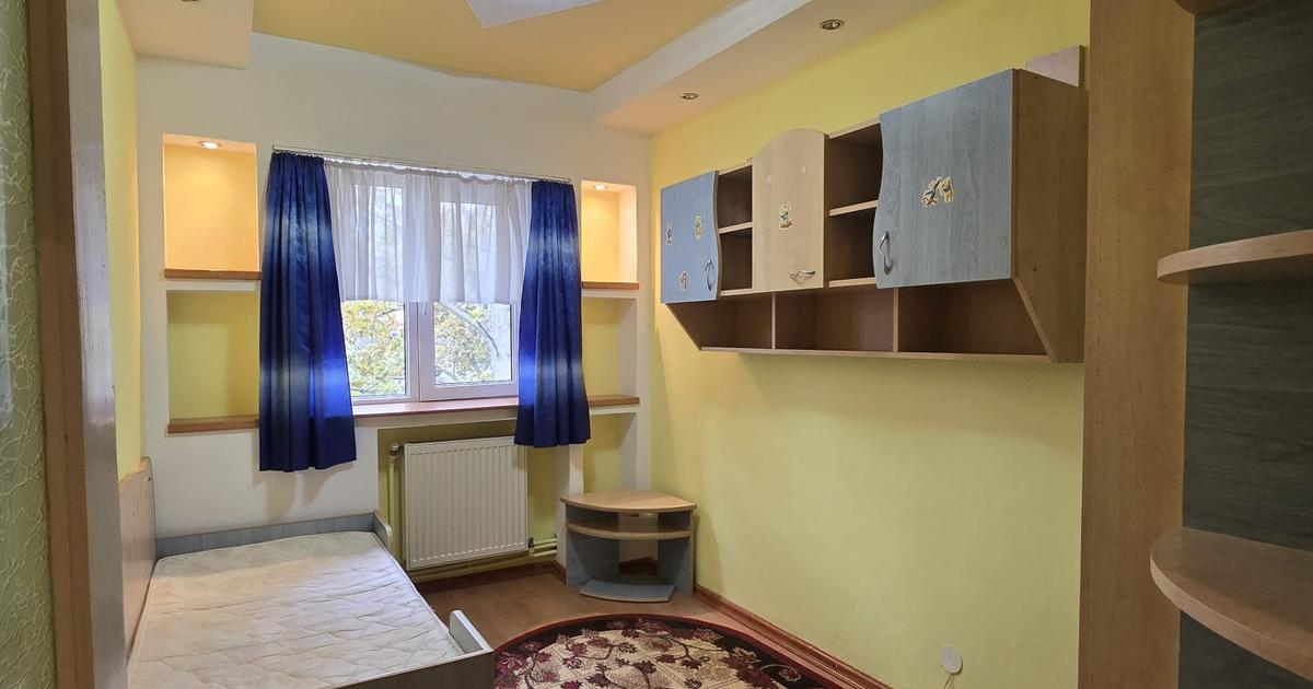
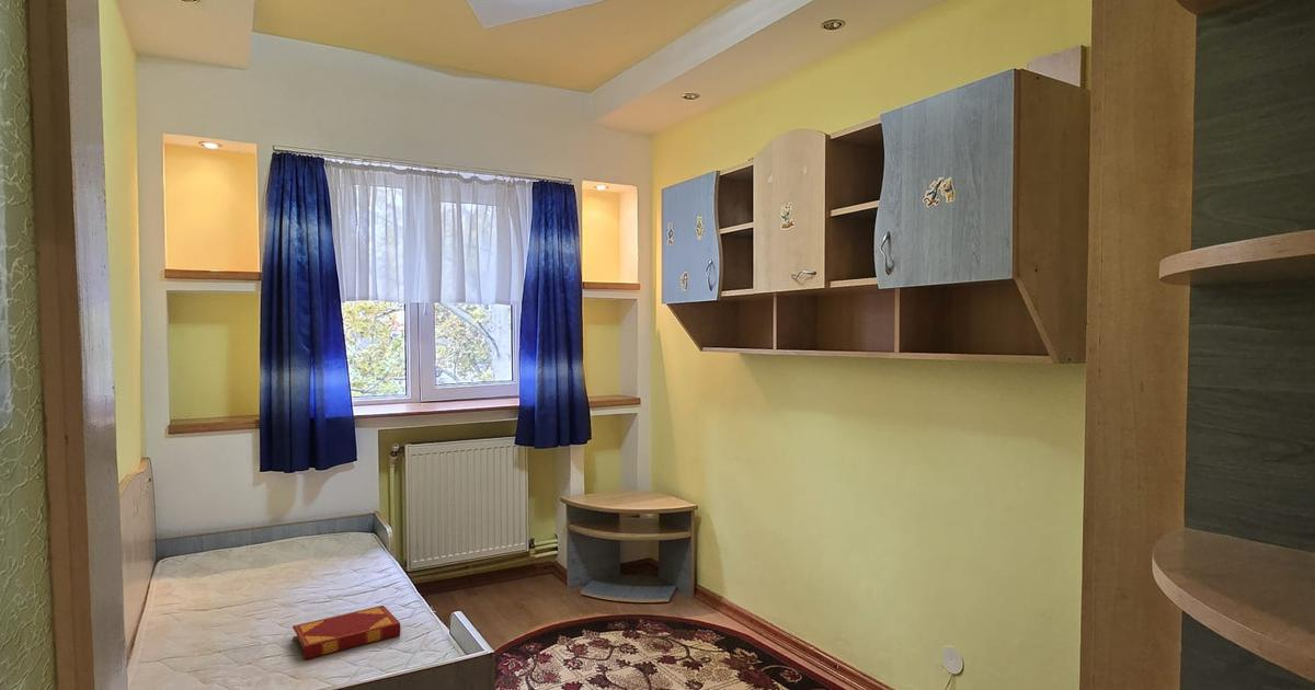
+ hardback book (346, 630)
